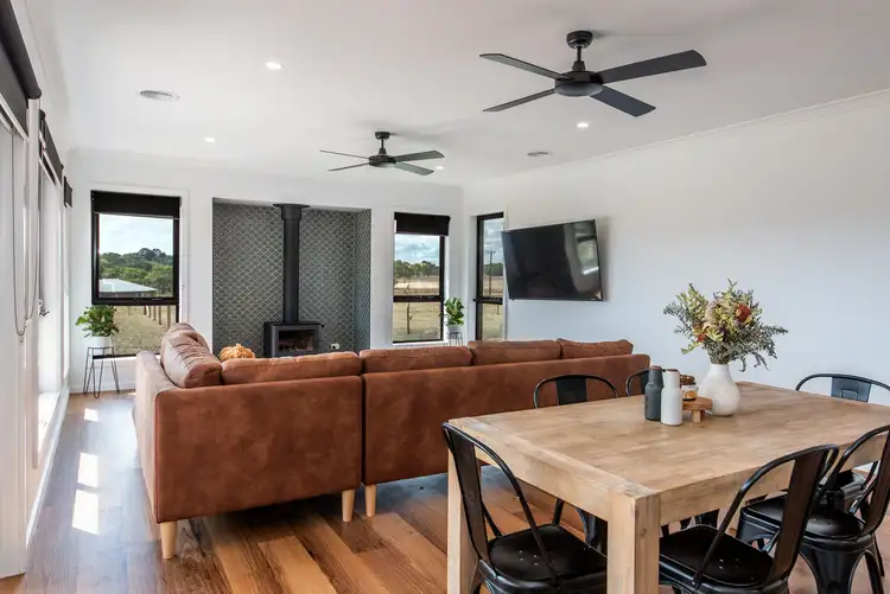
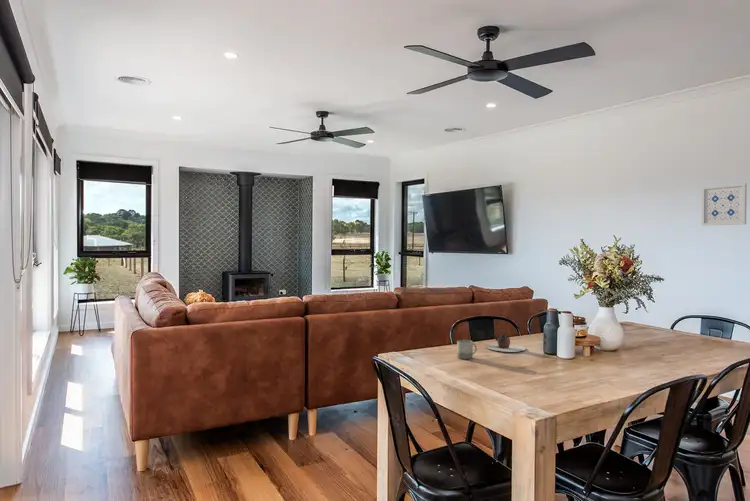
+ wall art (723, 205)
+ teapot (505, 339)
+ cup (467, 349)
